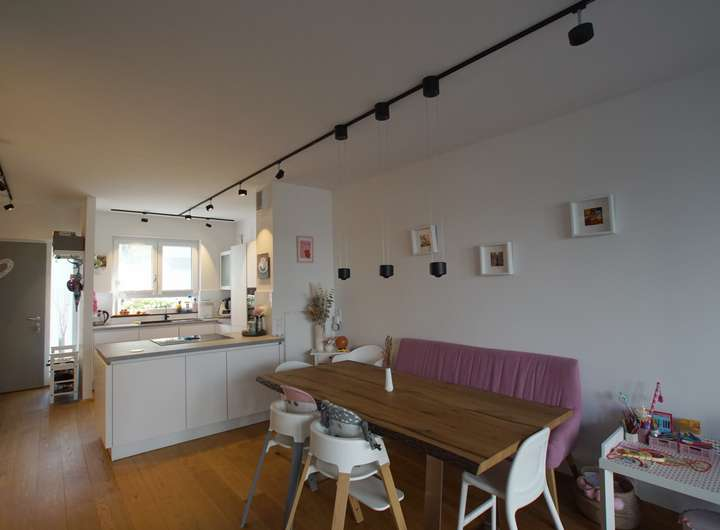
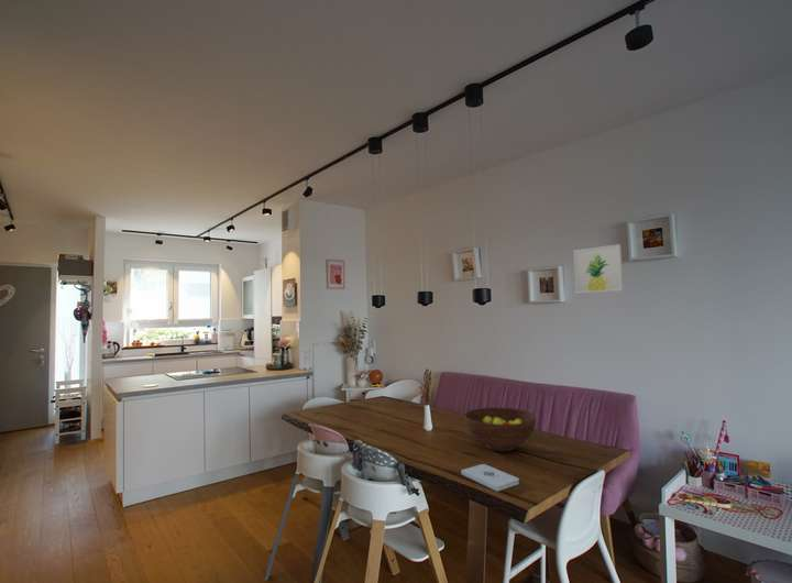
+ wall art (597, 270)
+ fruit bowl (499, 431)
+ notepad (490, 476)
